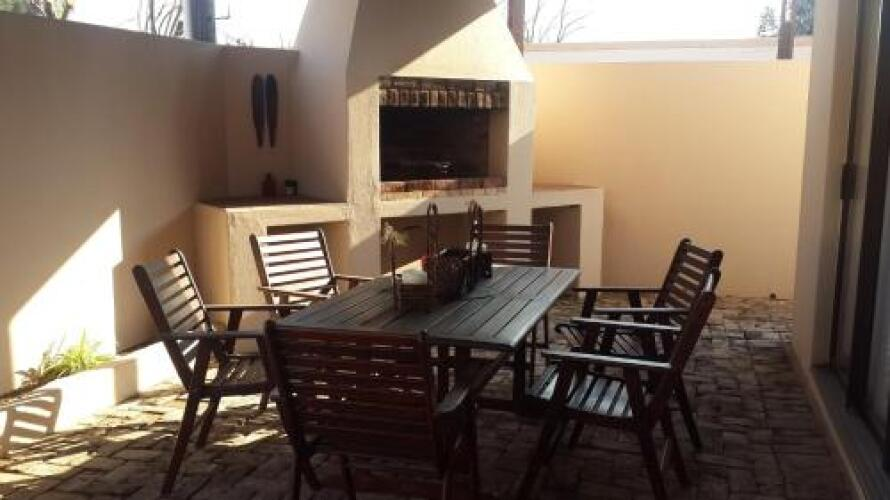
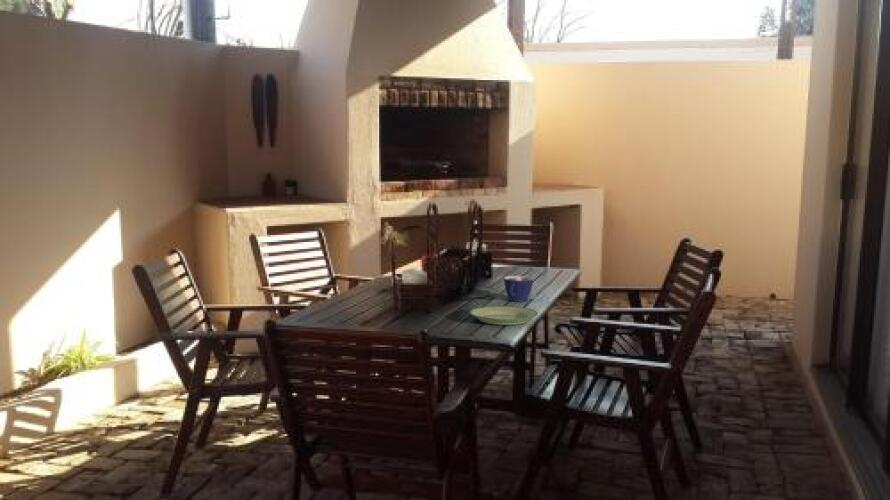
+ plate (503, 316)
+ cup (516, 289)
